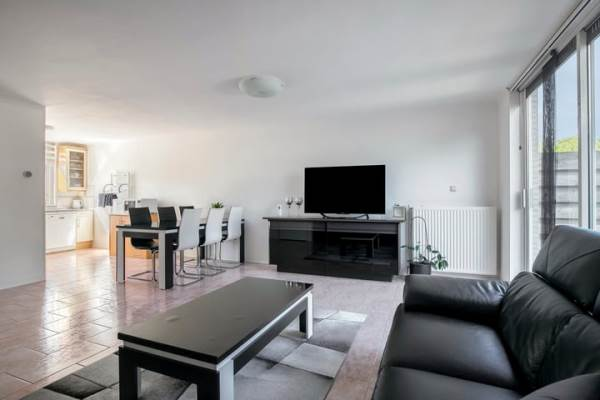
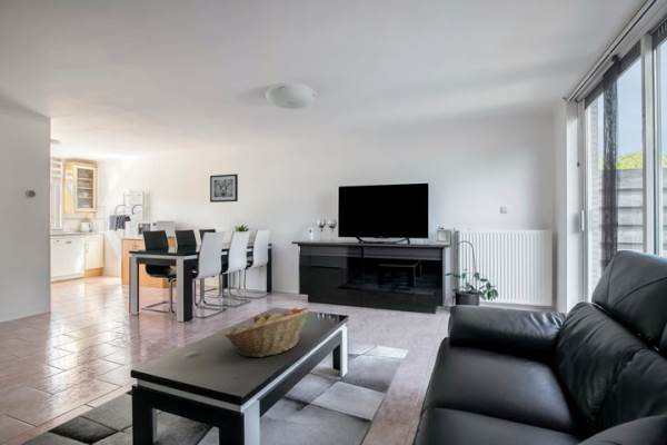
+ wall art (223, 188)
+ fruit basket (270, 327)
